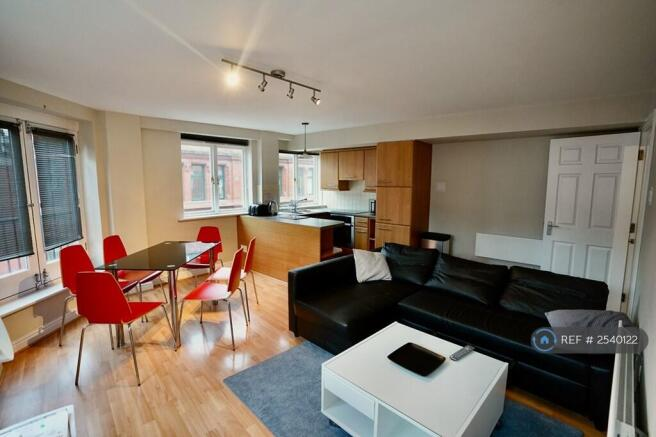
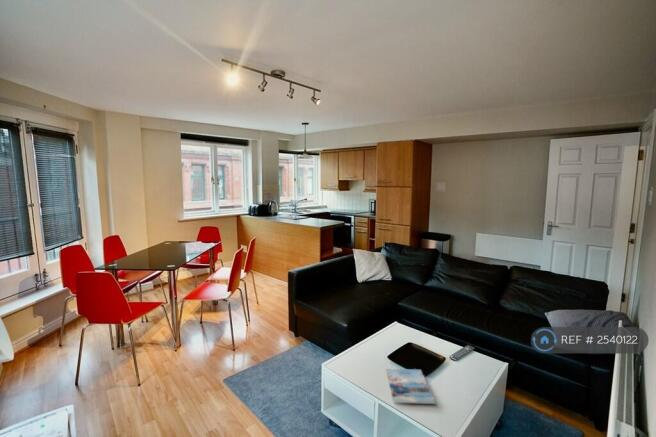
+ magazine (408, 384)
